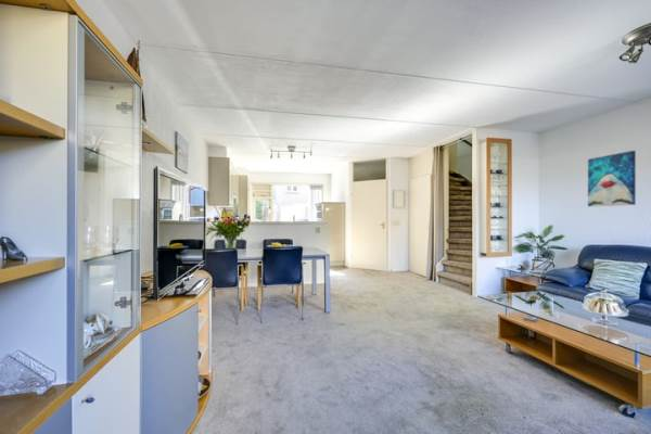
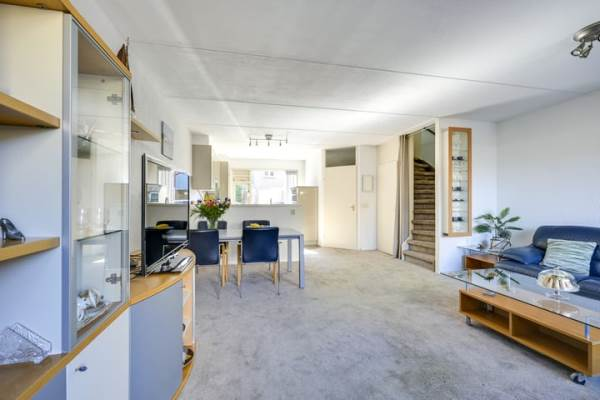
- wall art (610, 180)
